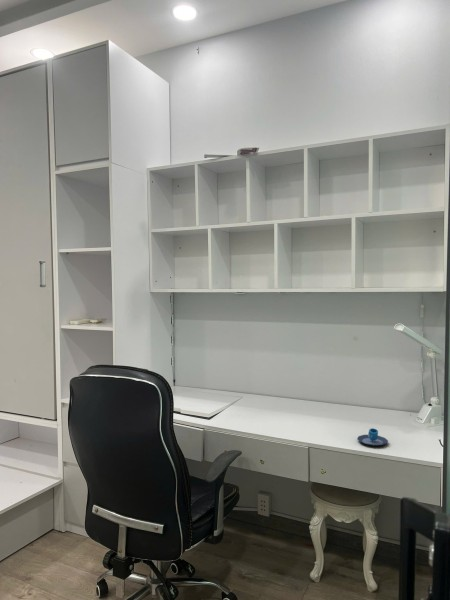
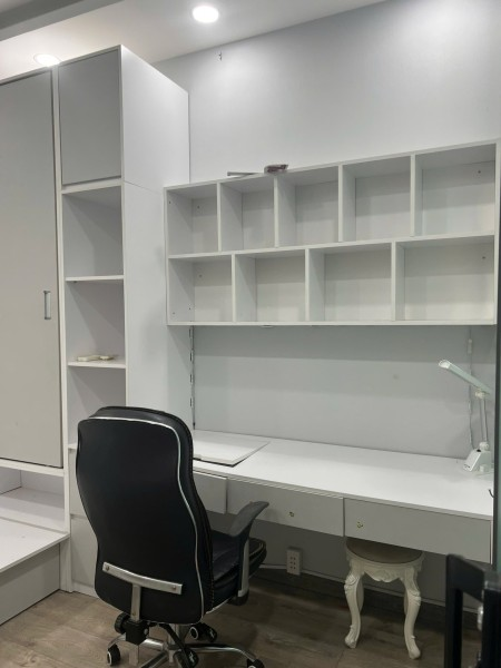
- mug (372, 435)
